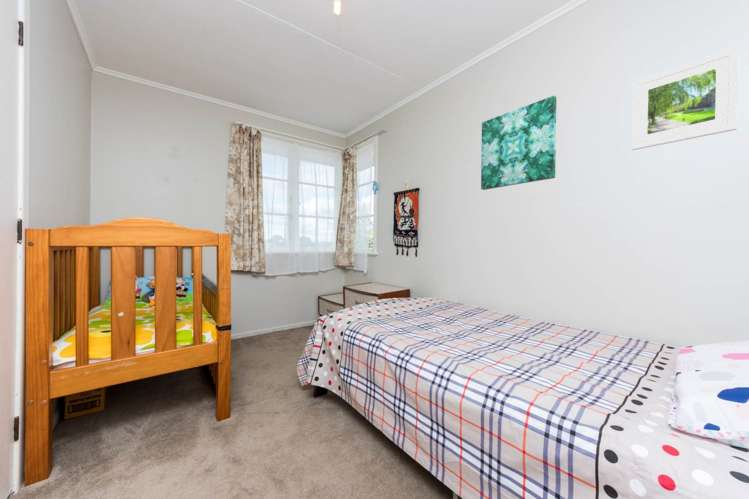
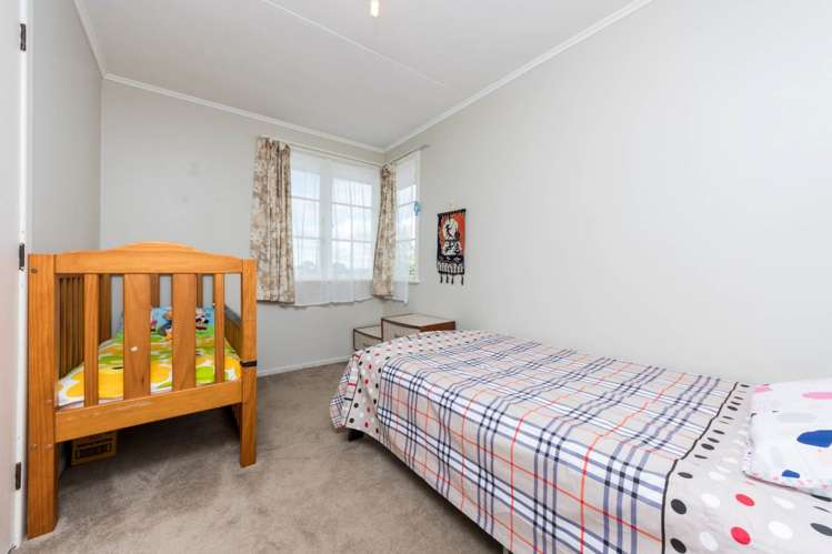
- wall art (515, 147)
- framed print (679, 103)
